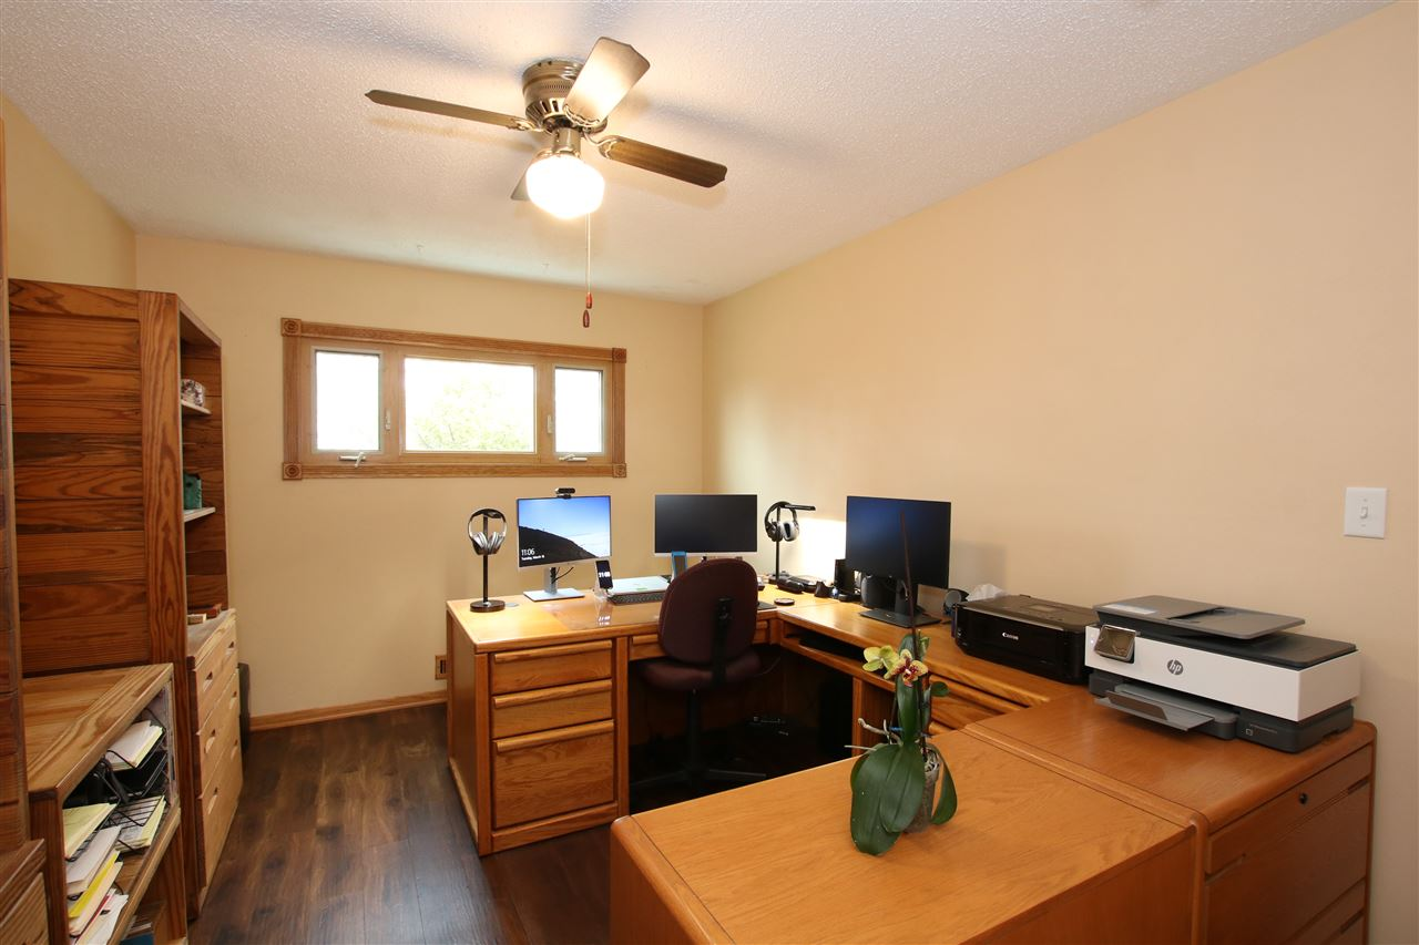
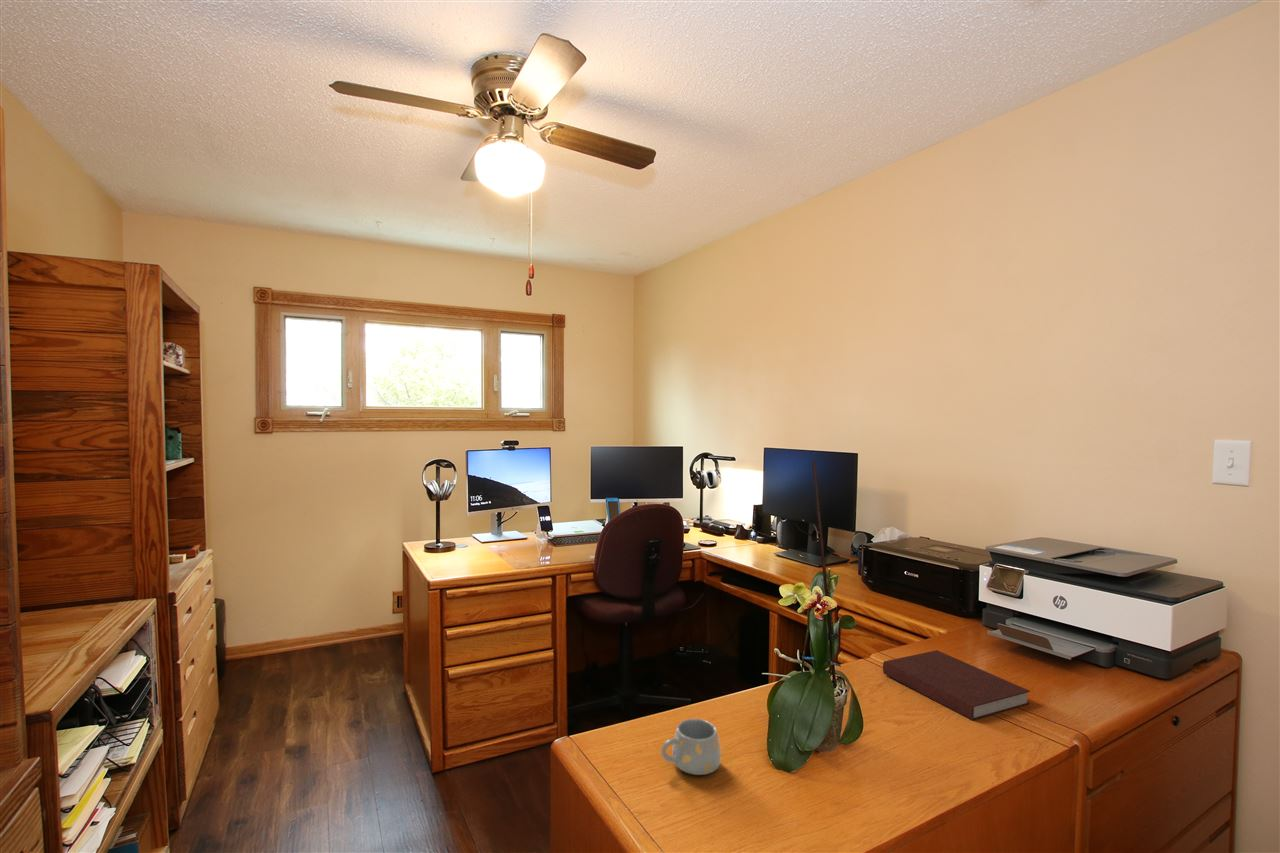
+ notebook (952, 681)
+ mug (689, 749)
